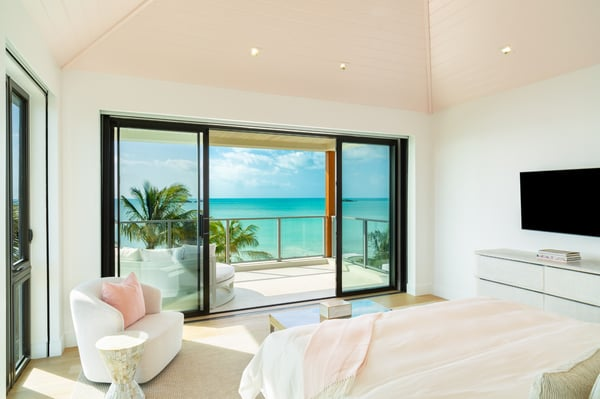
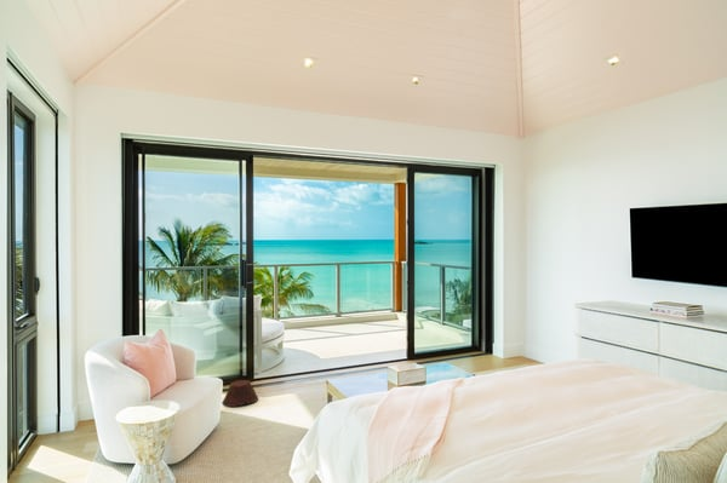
+ woven basket (240, 391)
